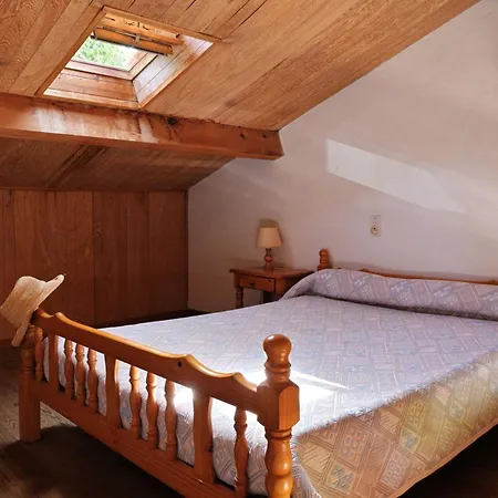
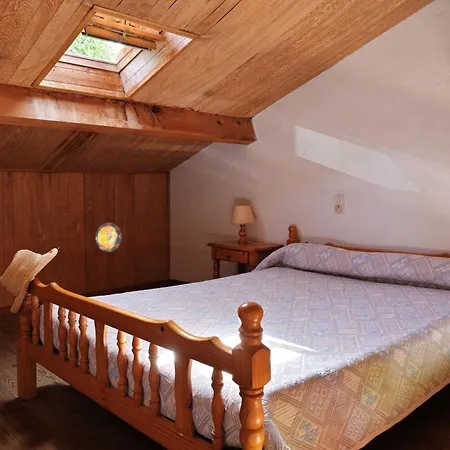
+ decorative plate (108, 237)
